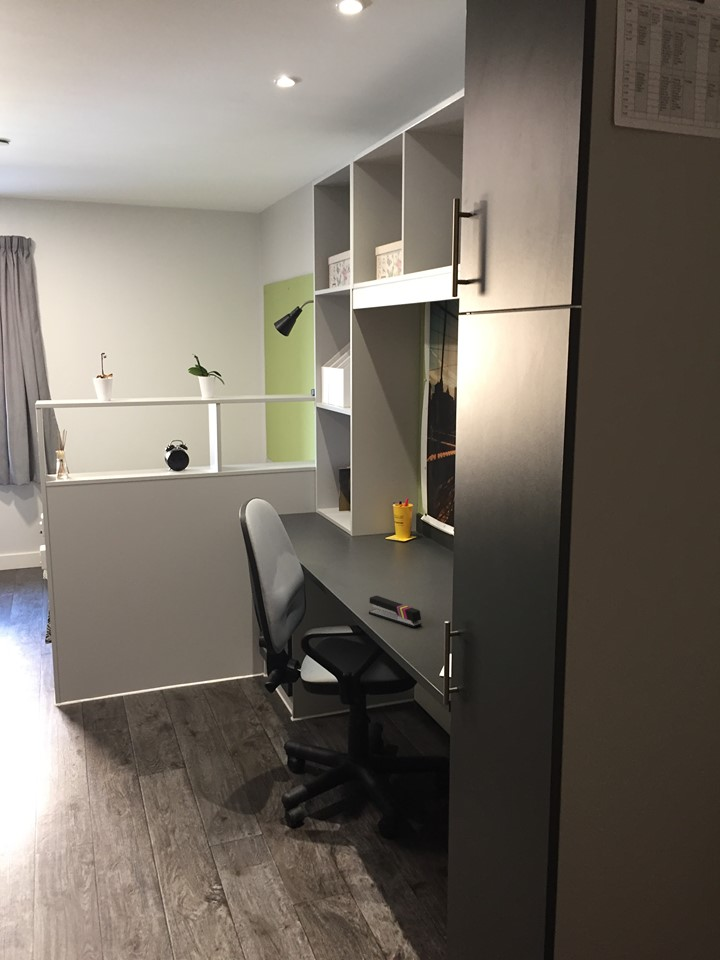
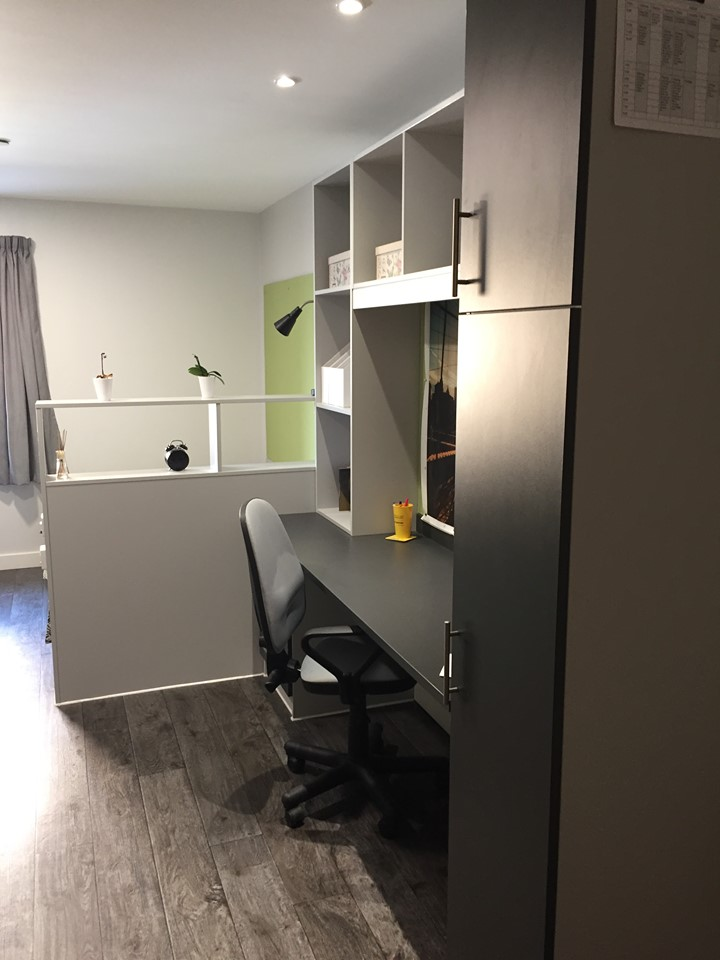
- stapler (394, 610)
